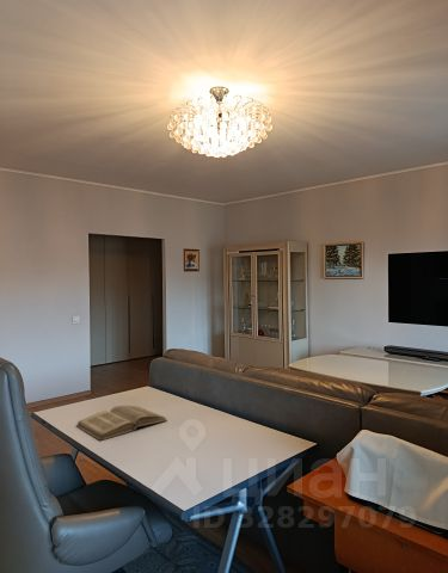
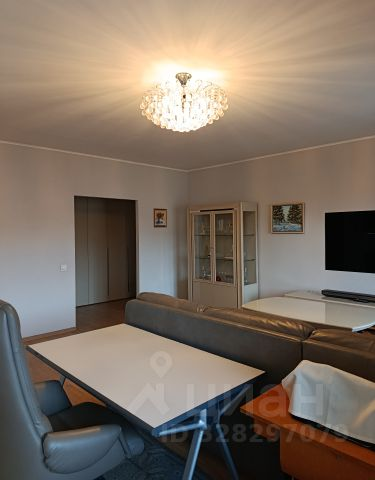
- book (122, 418)
